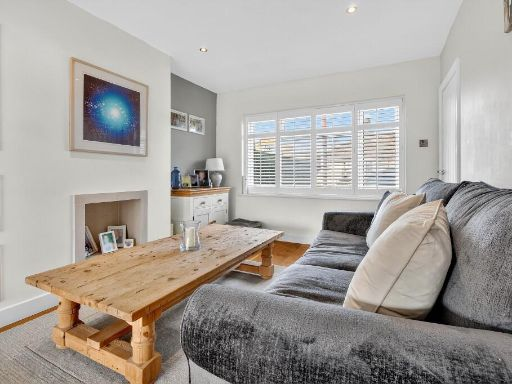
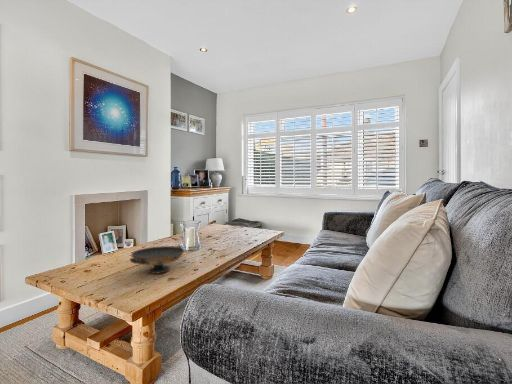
+ decorative bowl (158, 260)
